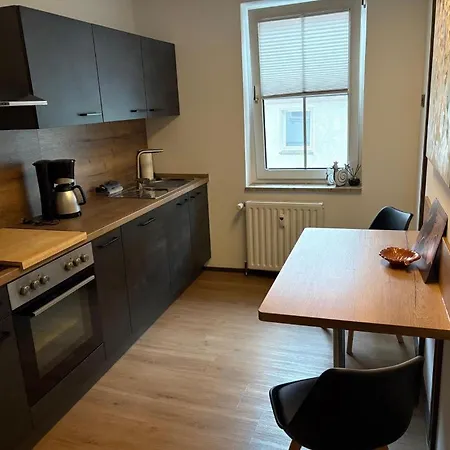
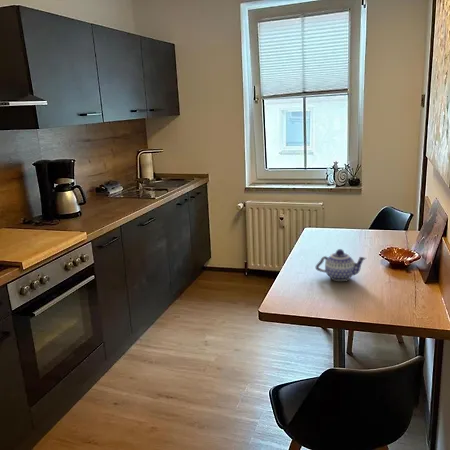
+ teapot (340, 263)
